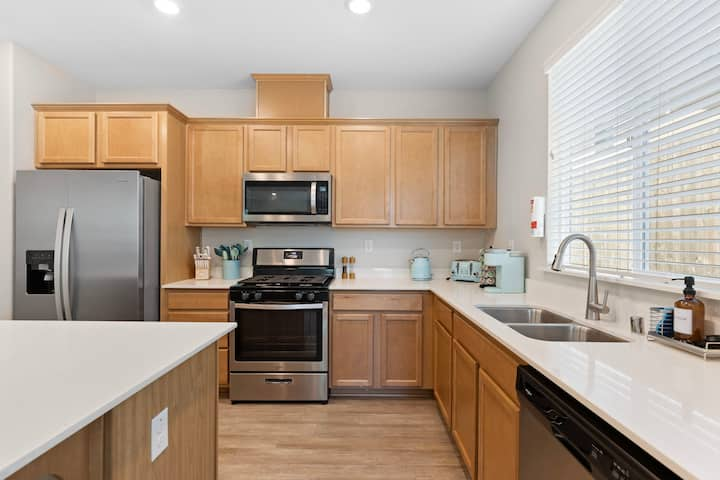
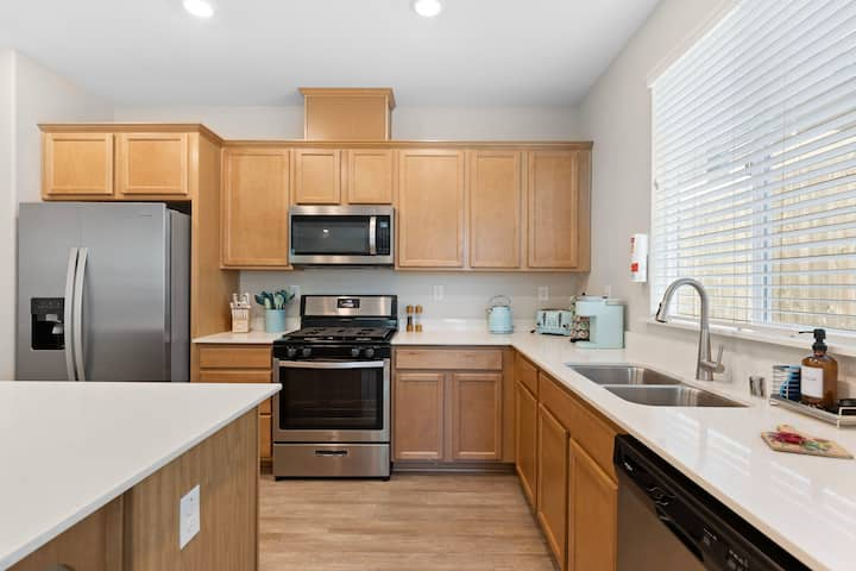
+ cutting board (797, 434)
